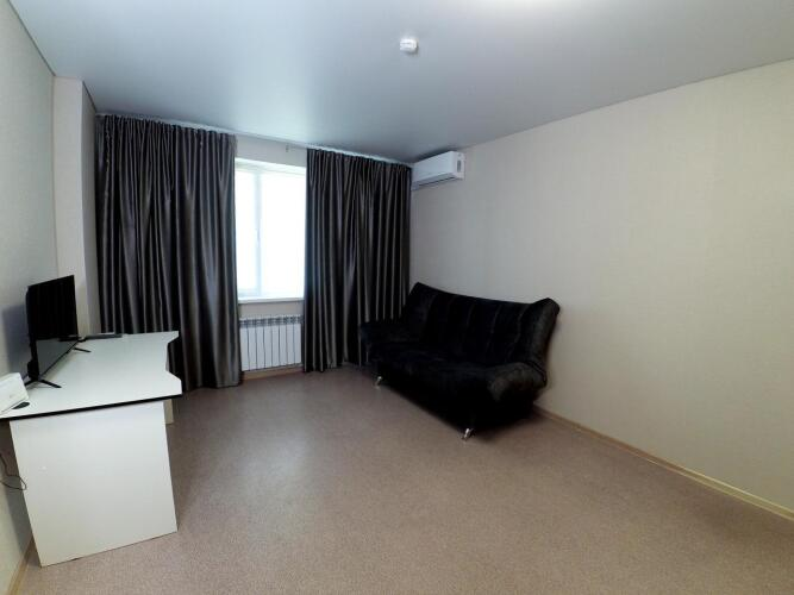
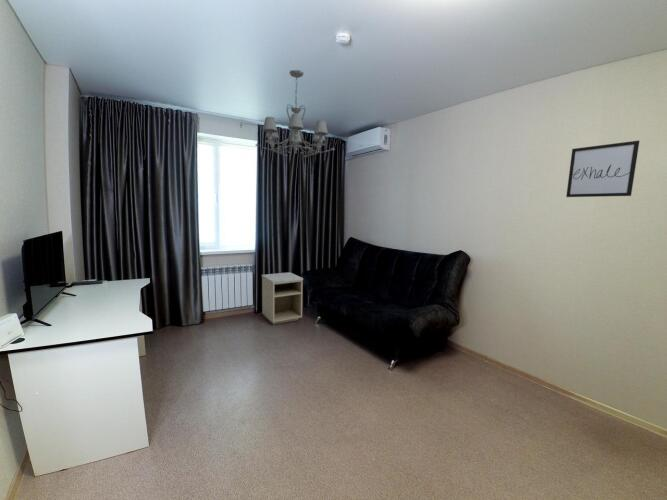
+ wall art (600, 171)
+ nightstand (281, 297)
+ chandelier (296, 113)
